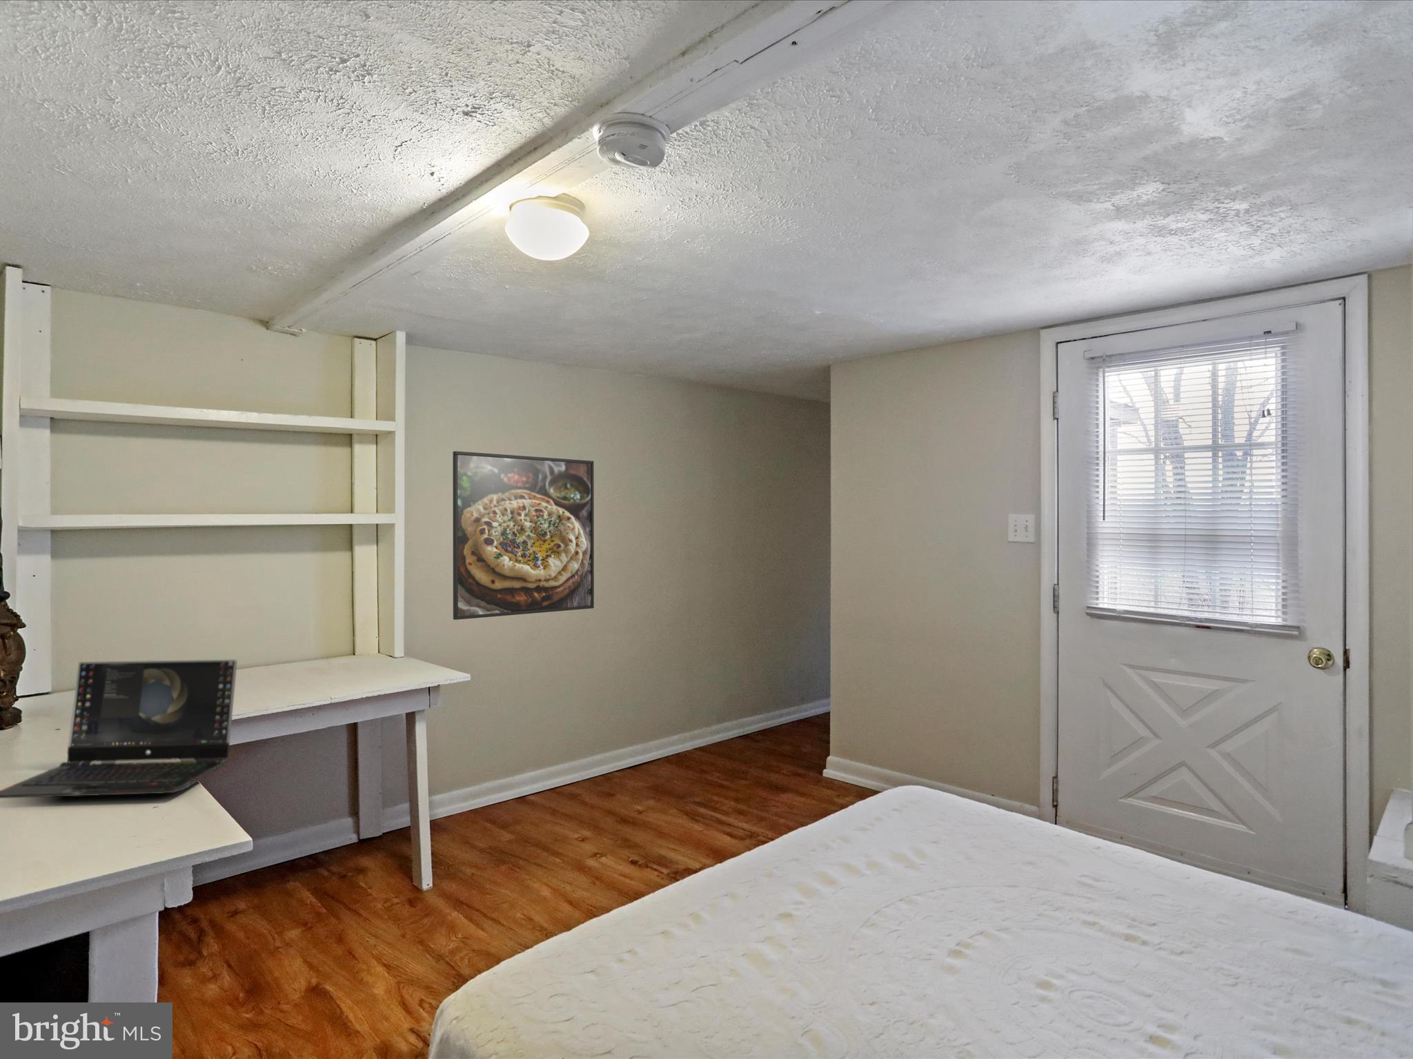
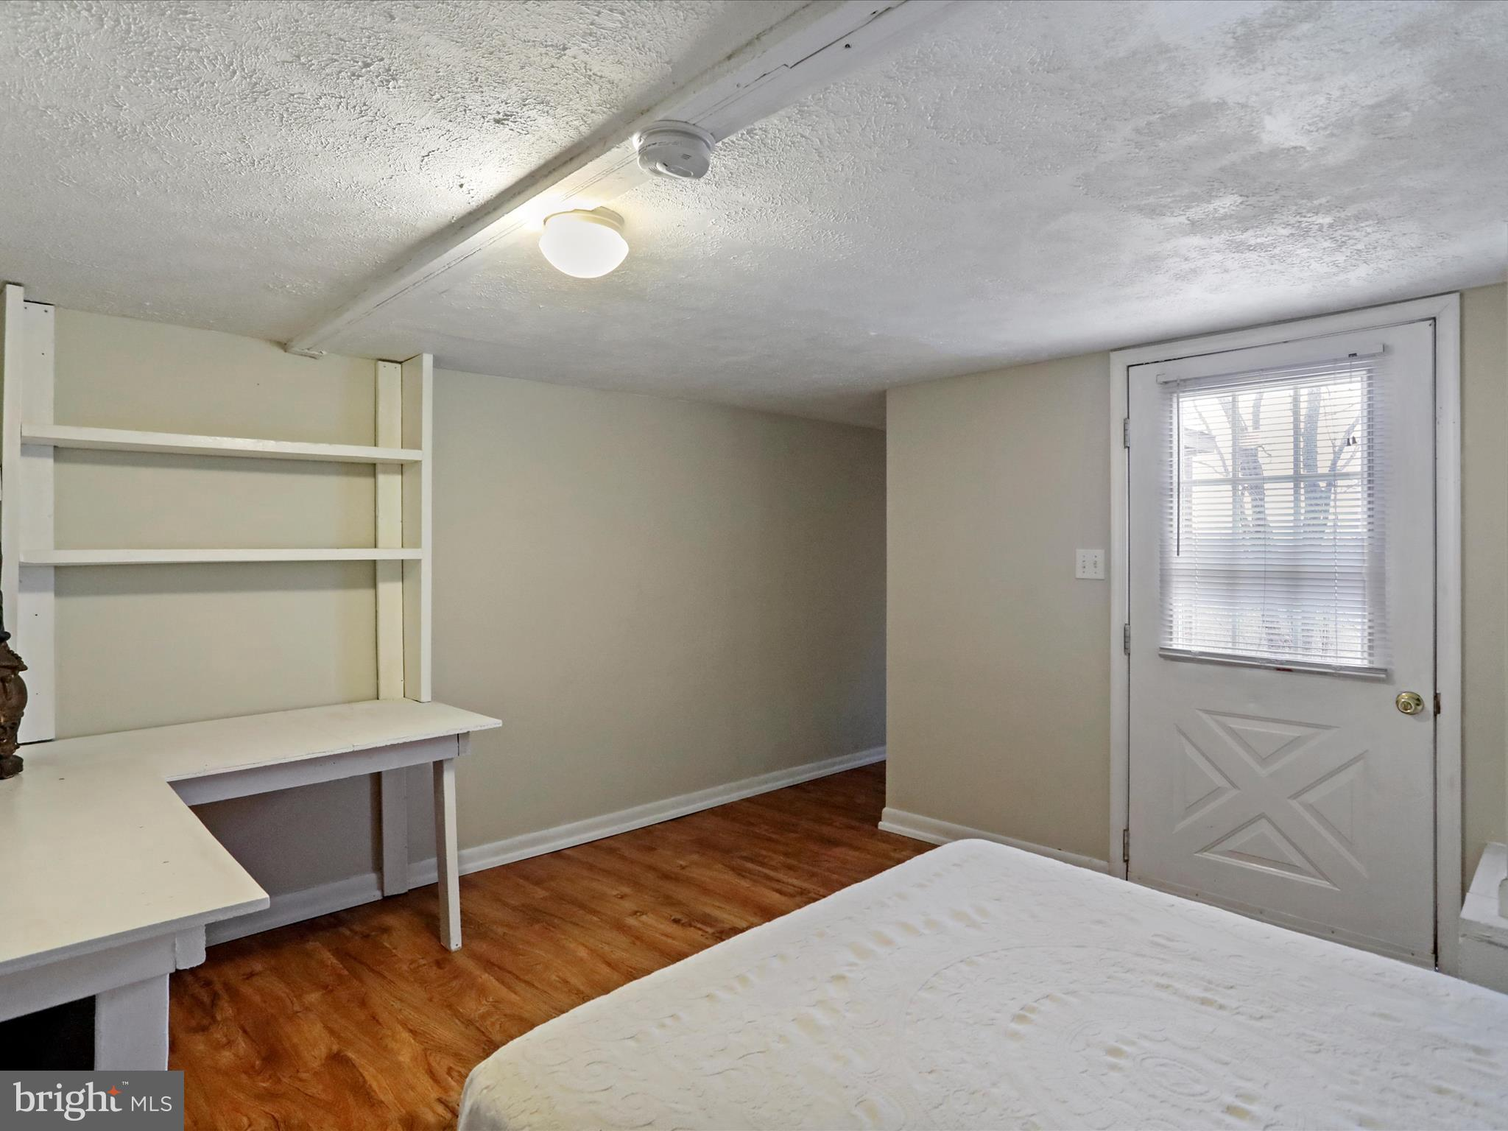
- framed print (527, 535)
- laptop computer (122, 725)
